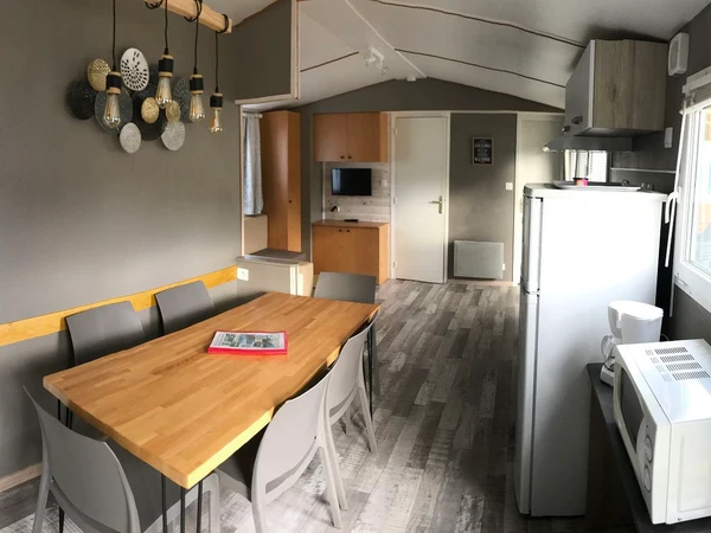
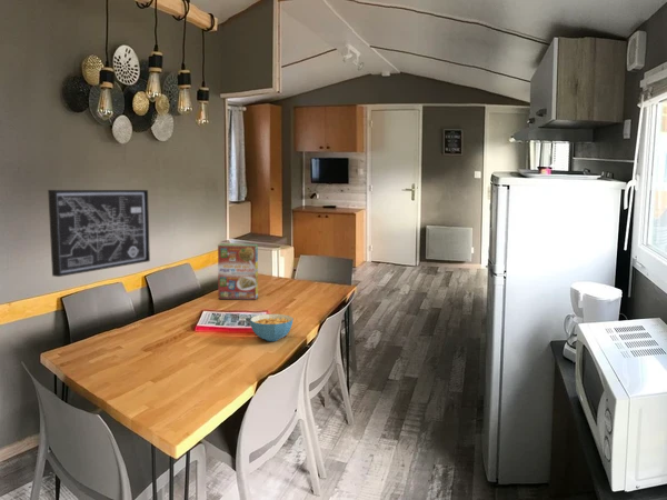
+ cereal box (238, 271)
+ wall art (103, 229)
+ cereal bowl (271, 329)
